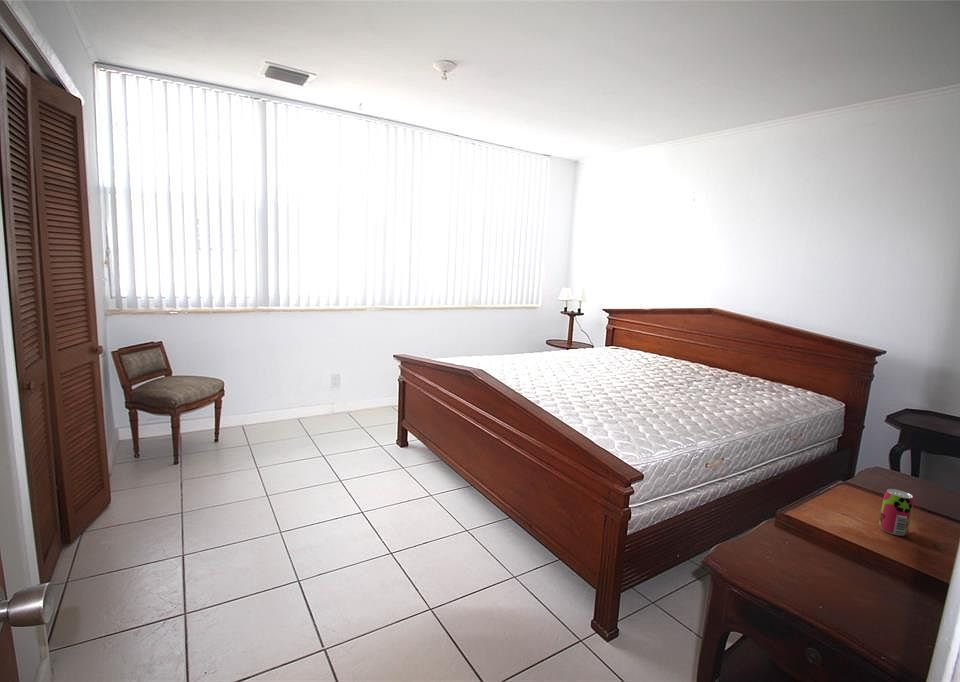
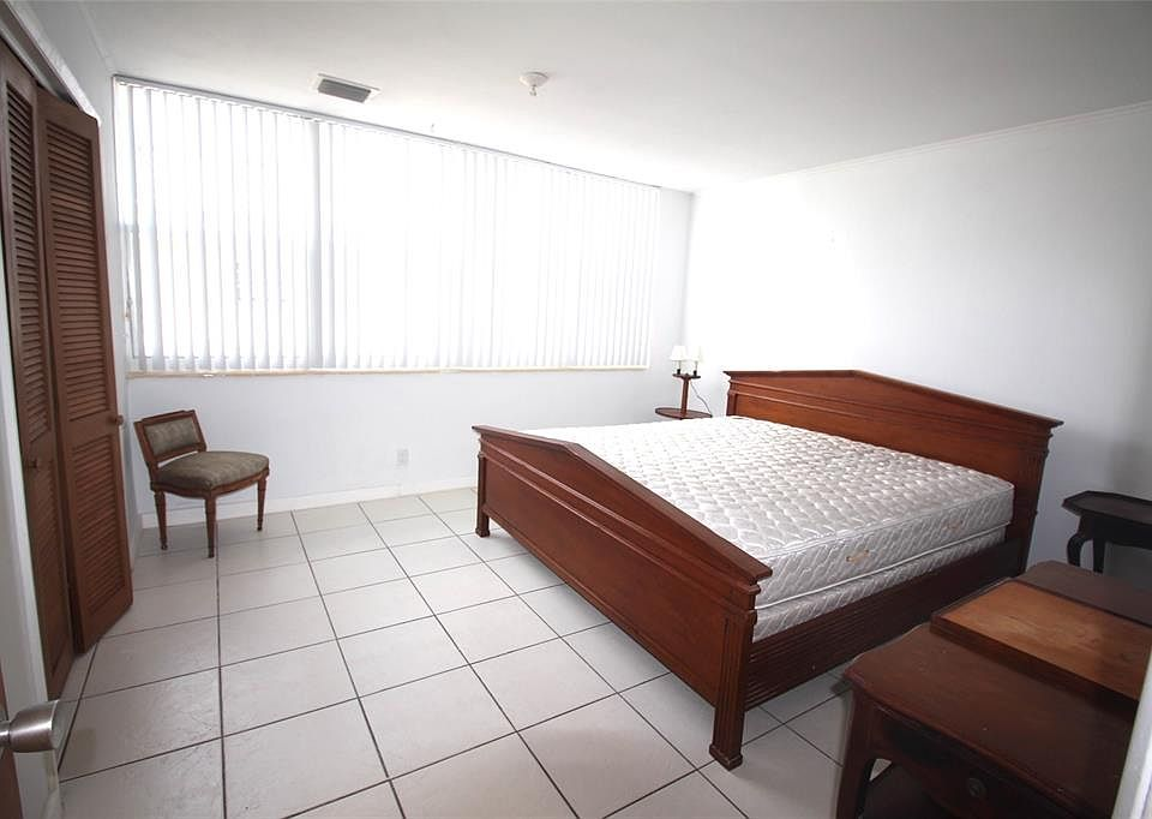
- beverage can (896, 512)
